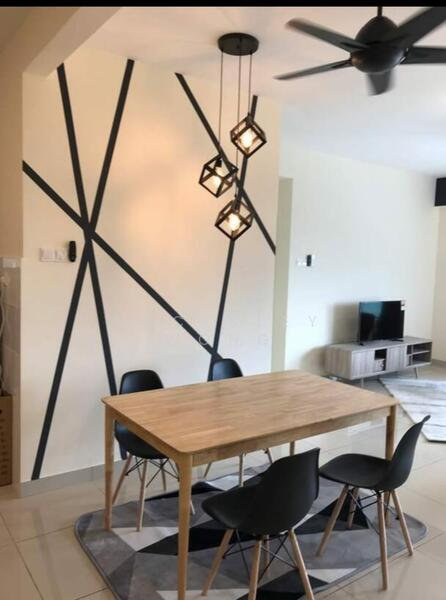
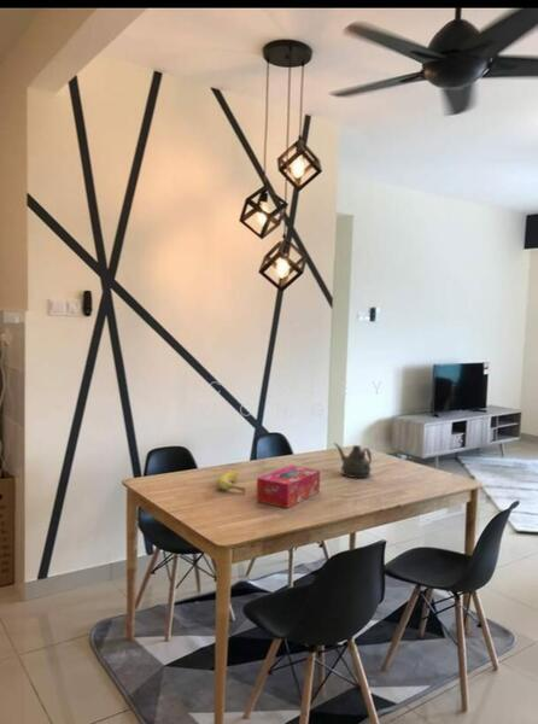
+ teapot (351, 459)
+ tissue box (288, 485)
+ fruit (234, 479)
